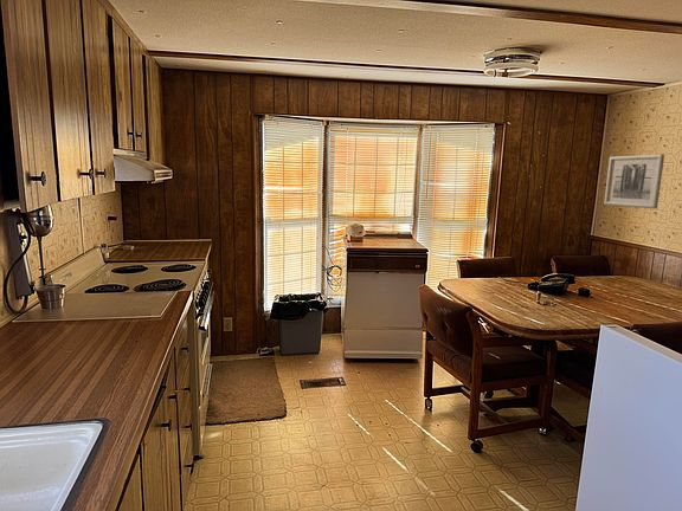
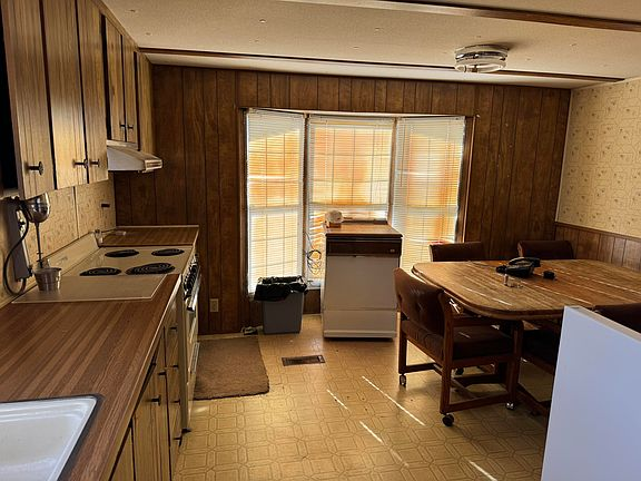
- wall art (631, 181)
